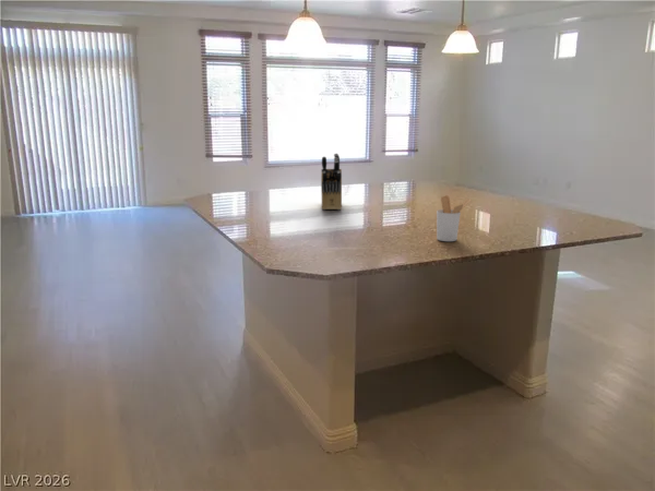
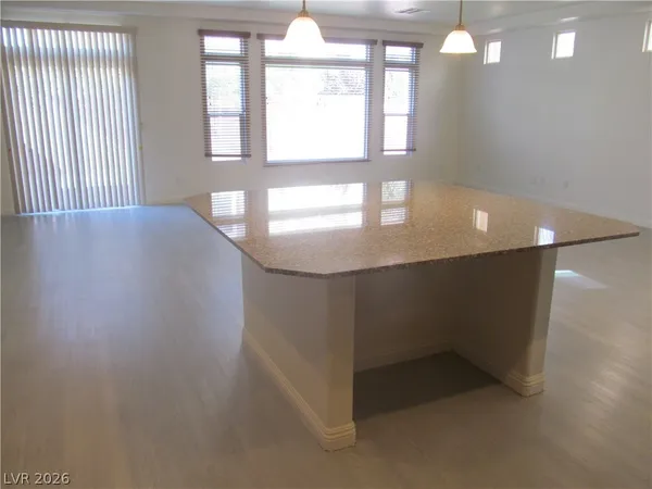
- utensil holder (453, 218)
- knife block (331, 180)
